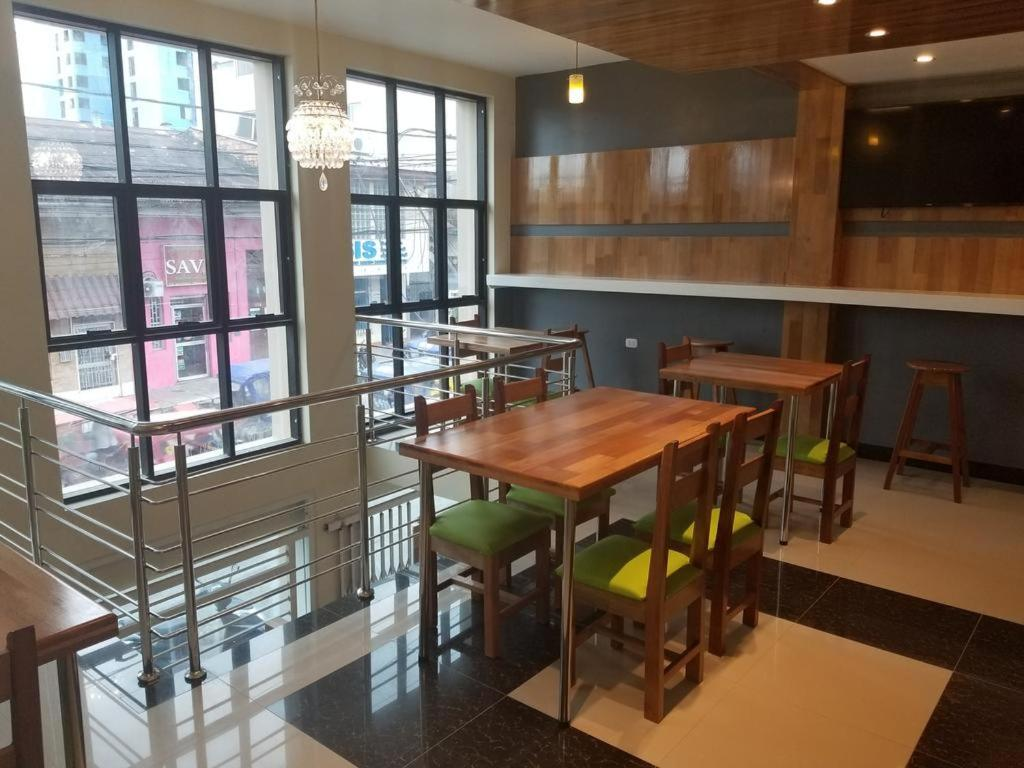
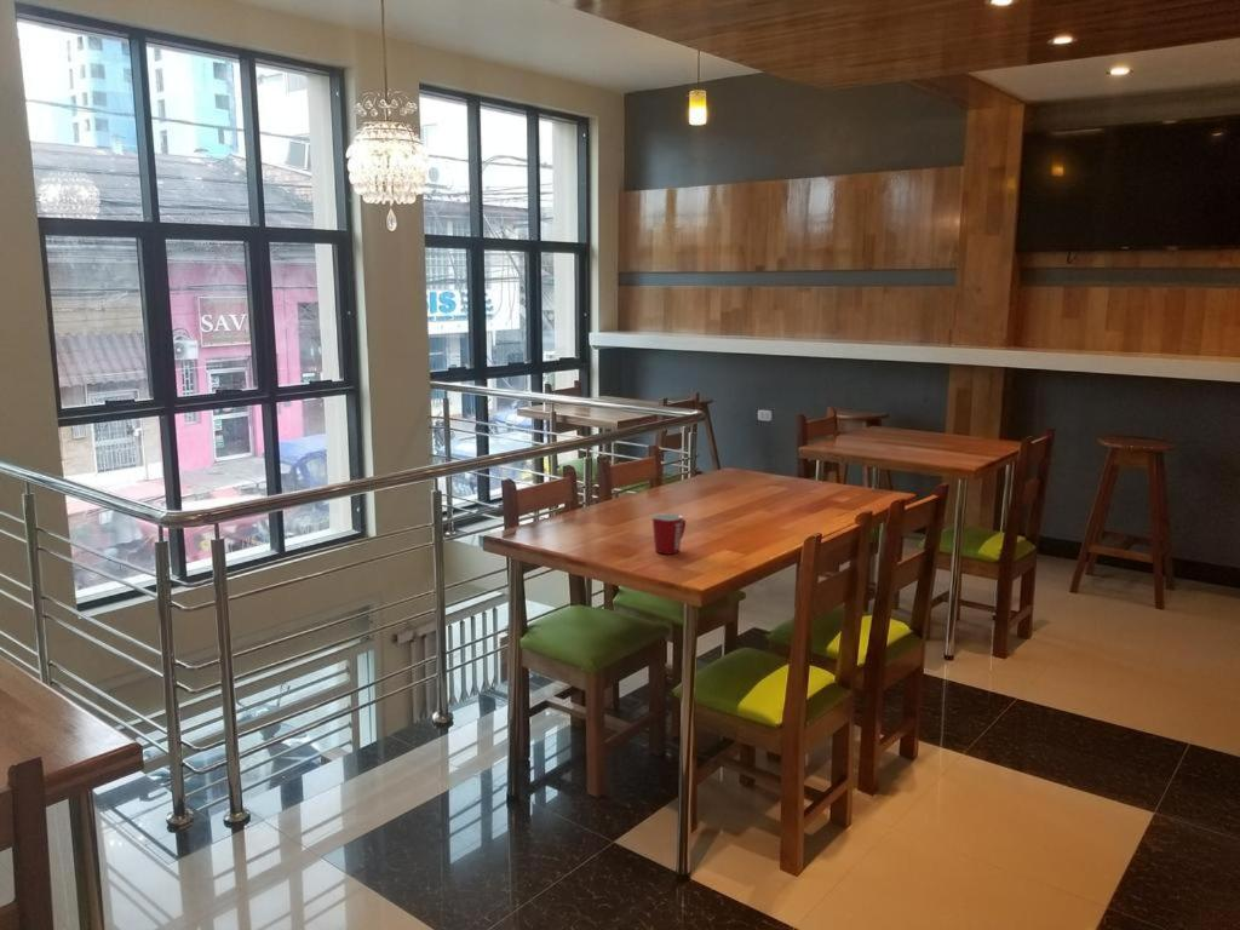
+ mug (671, 532)
